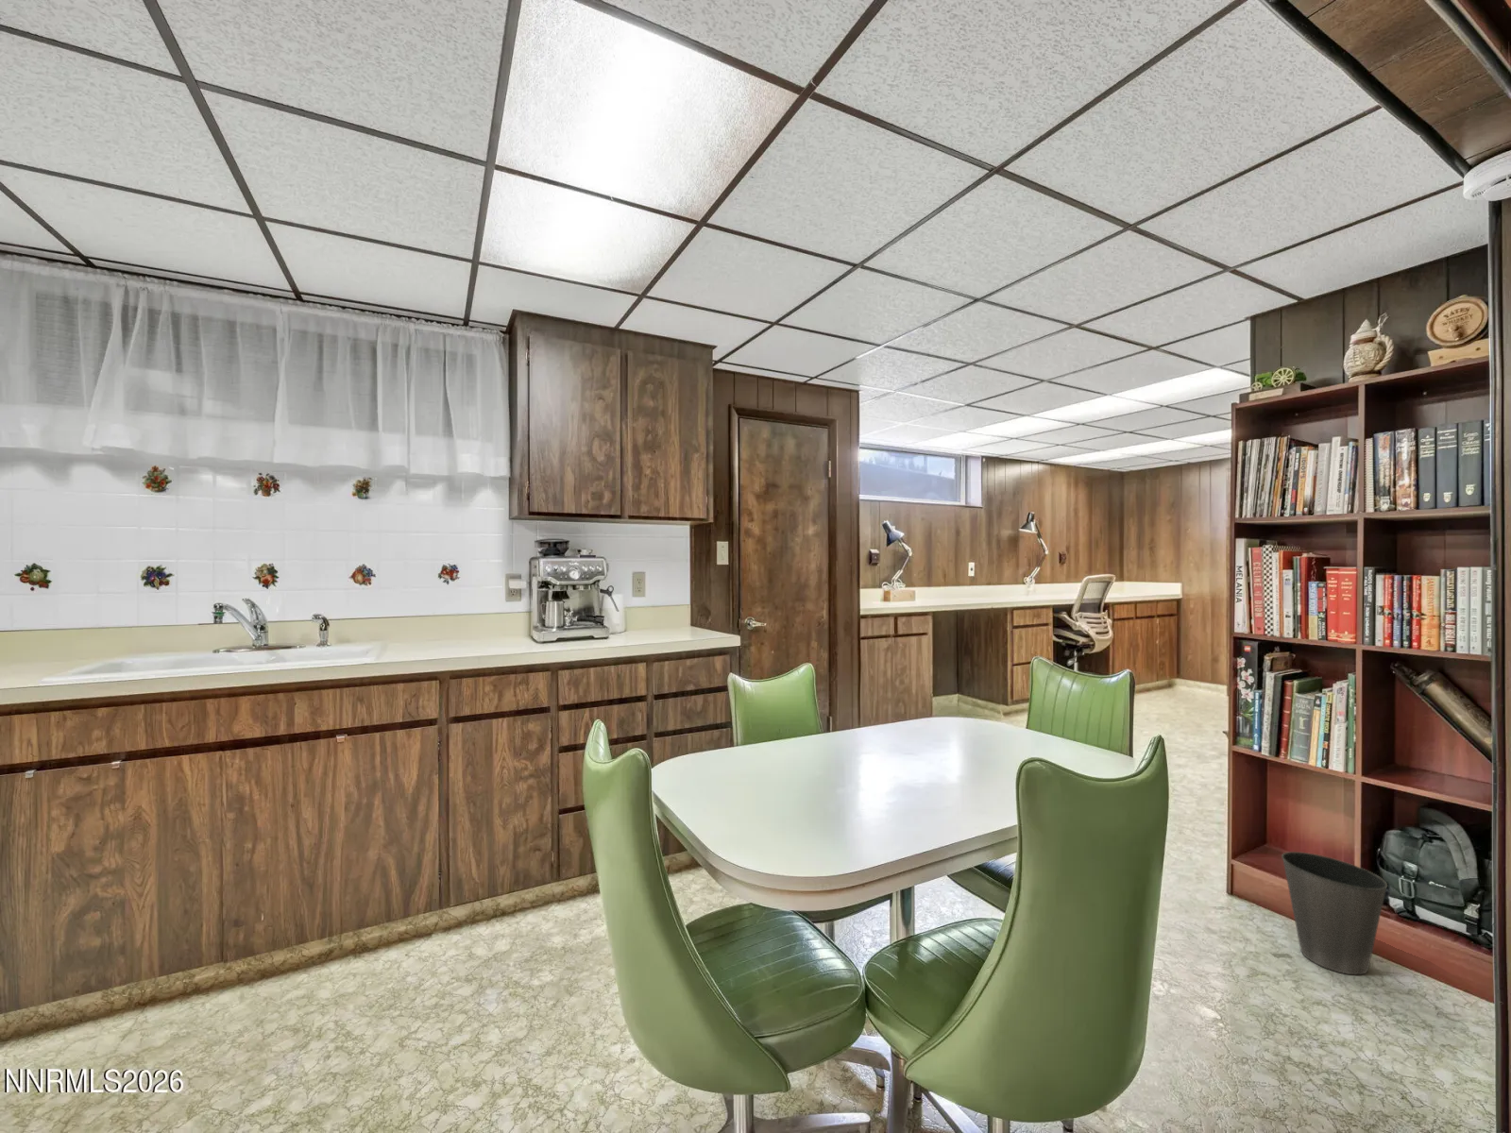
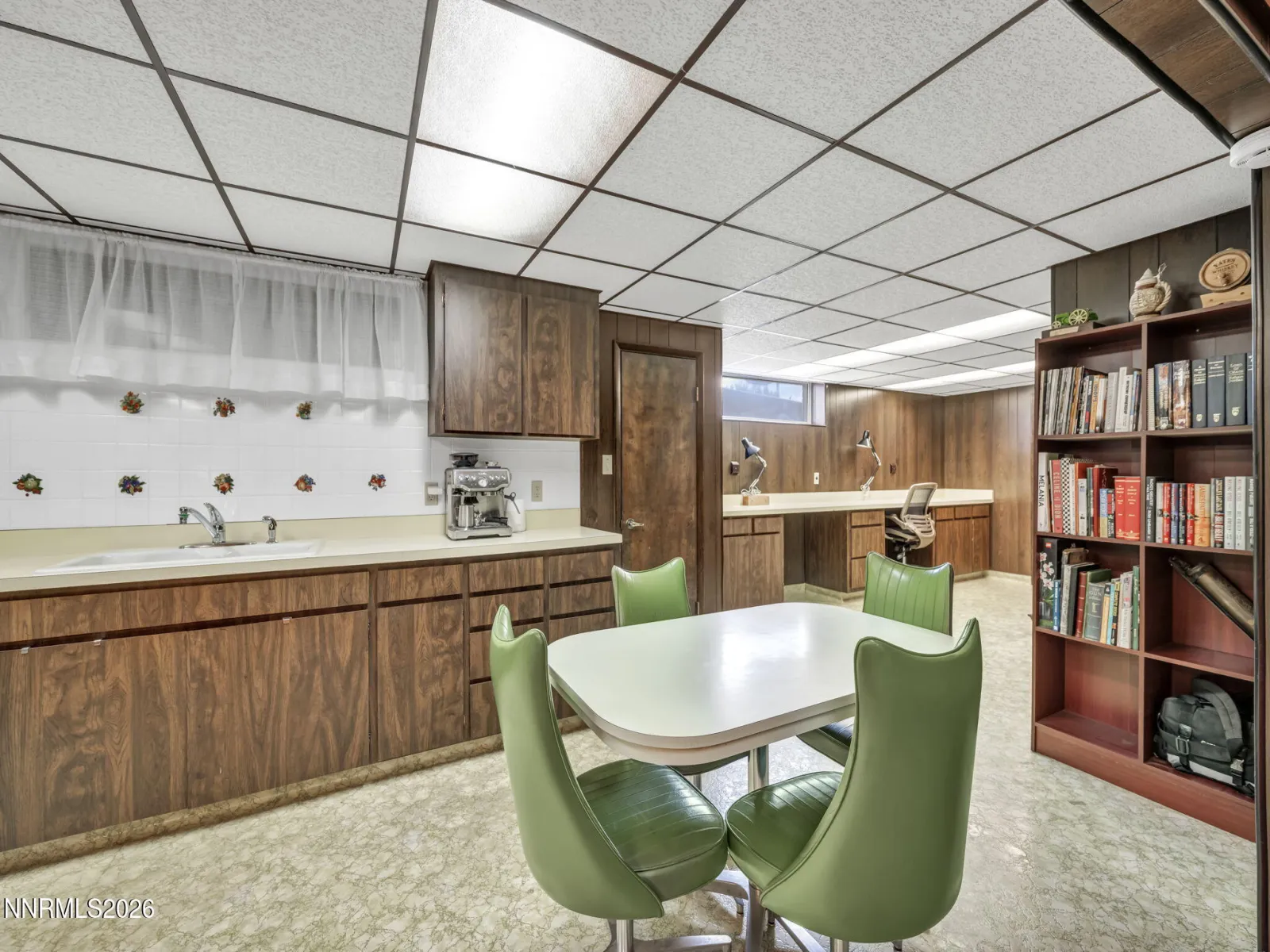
- waste basket (1331, 913)
